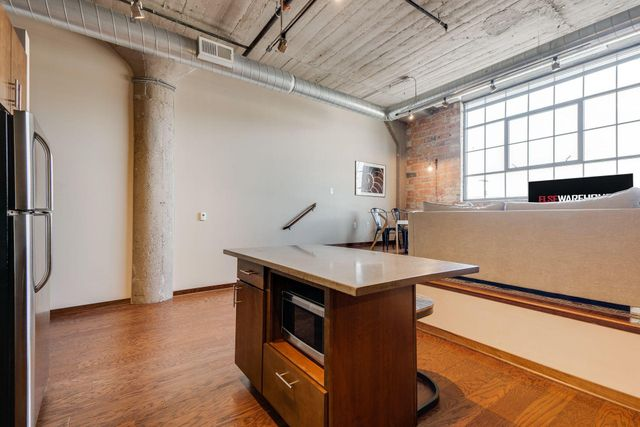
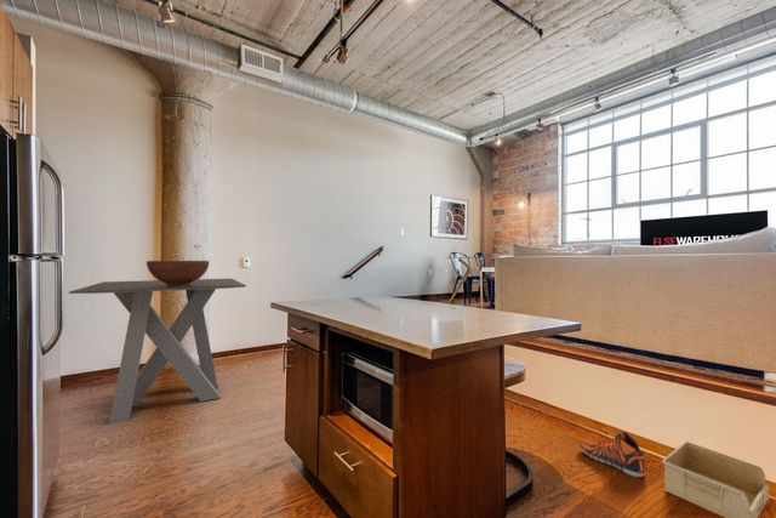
+ dining table (170, 342)
+ storage bin (714, 479)
+ fruit bowl (178, 273)
+ sneaker (611, 445)
